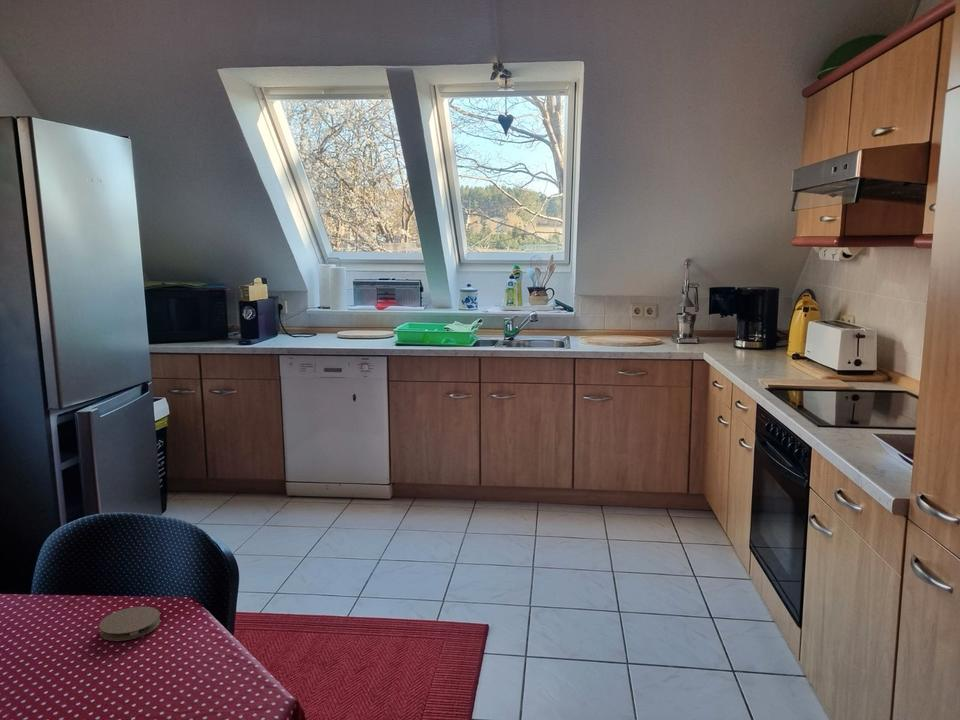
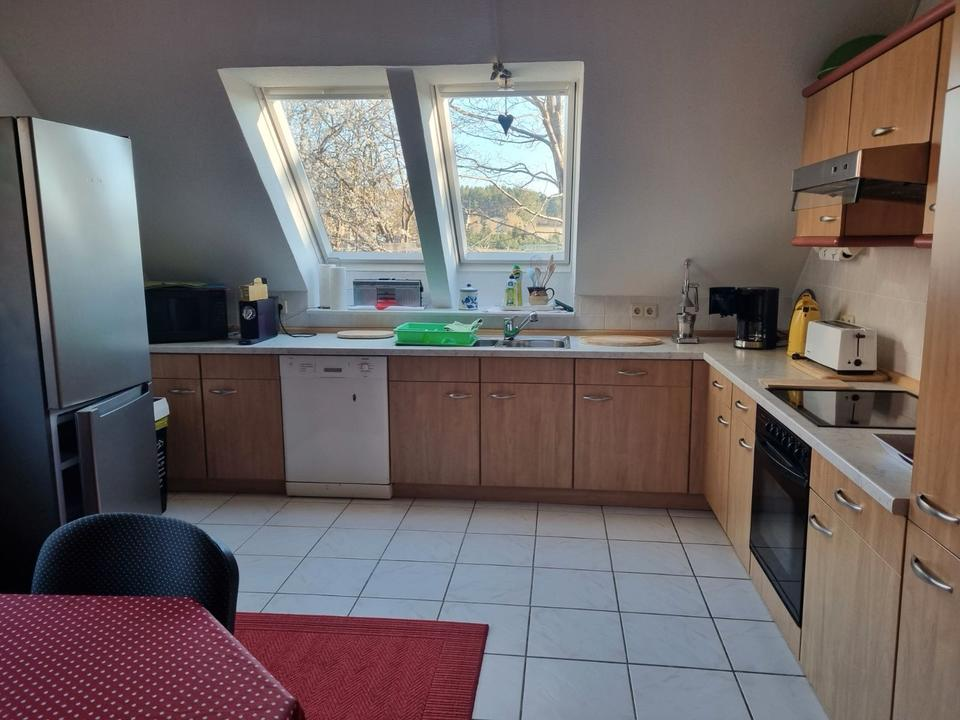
- coaster (130, 623)
